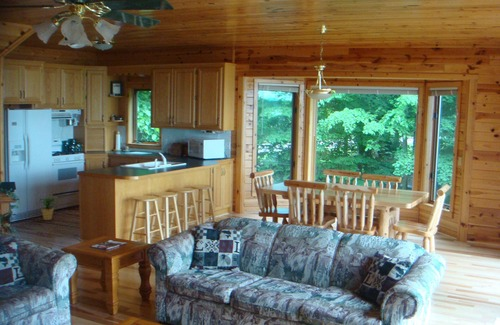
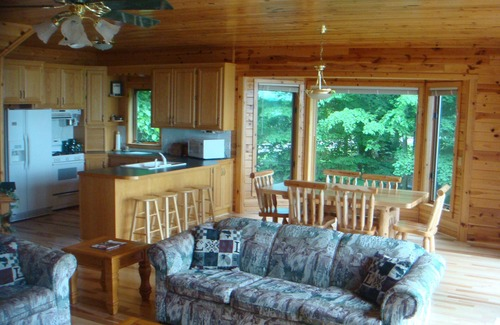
- potted plant (47, 209)
